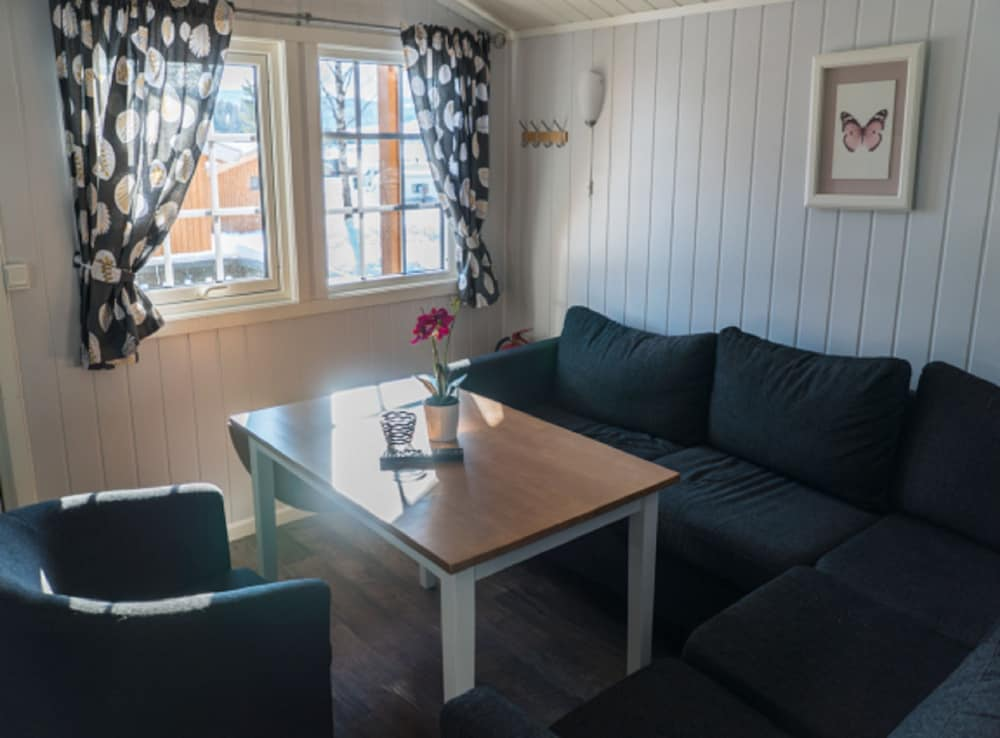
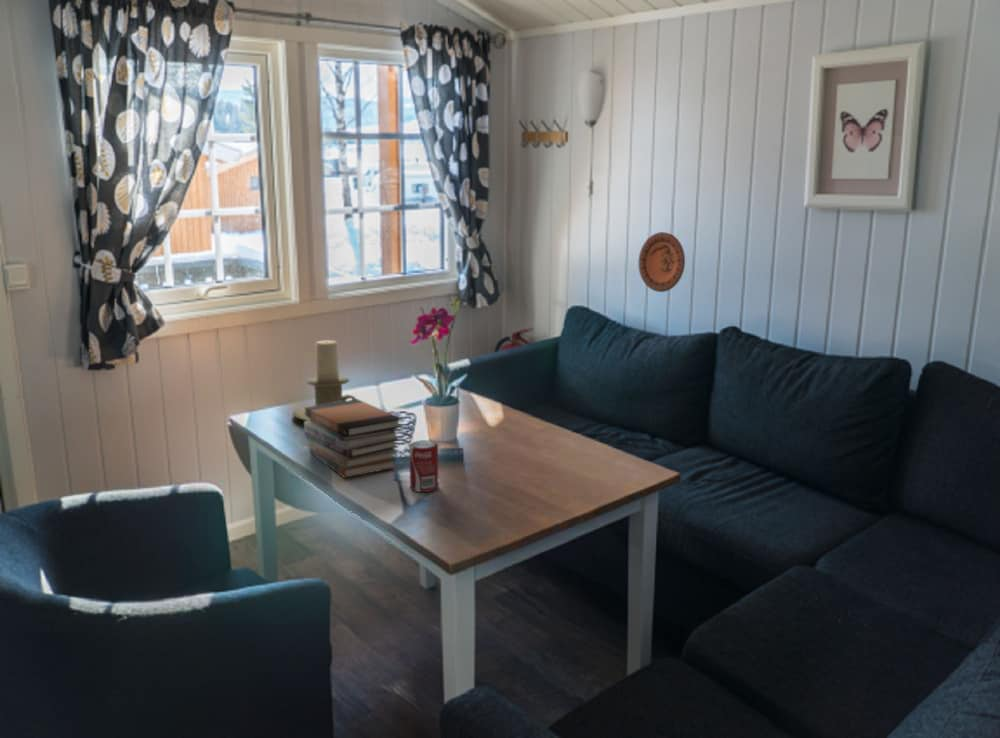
+ candle holder (327, 379)
+ decorative plate (661, 262)
+ beverage can (424, 465)
+ book stack (351, 436)
